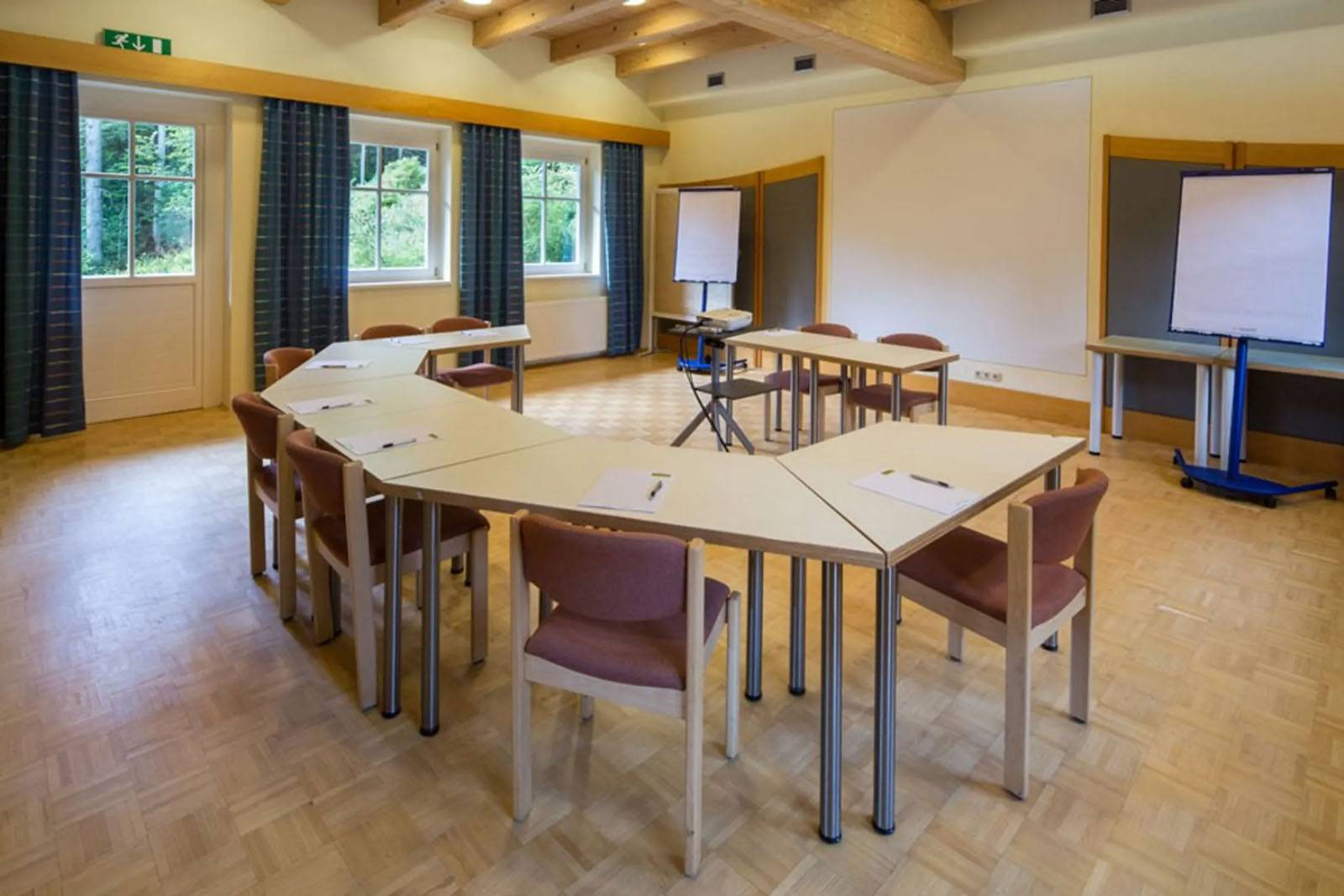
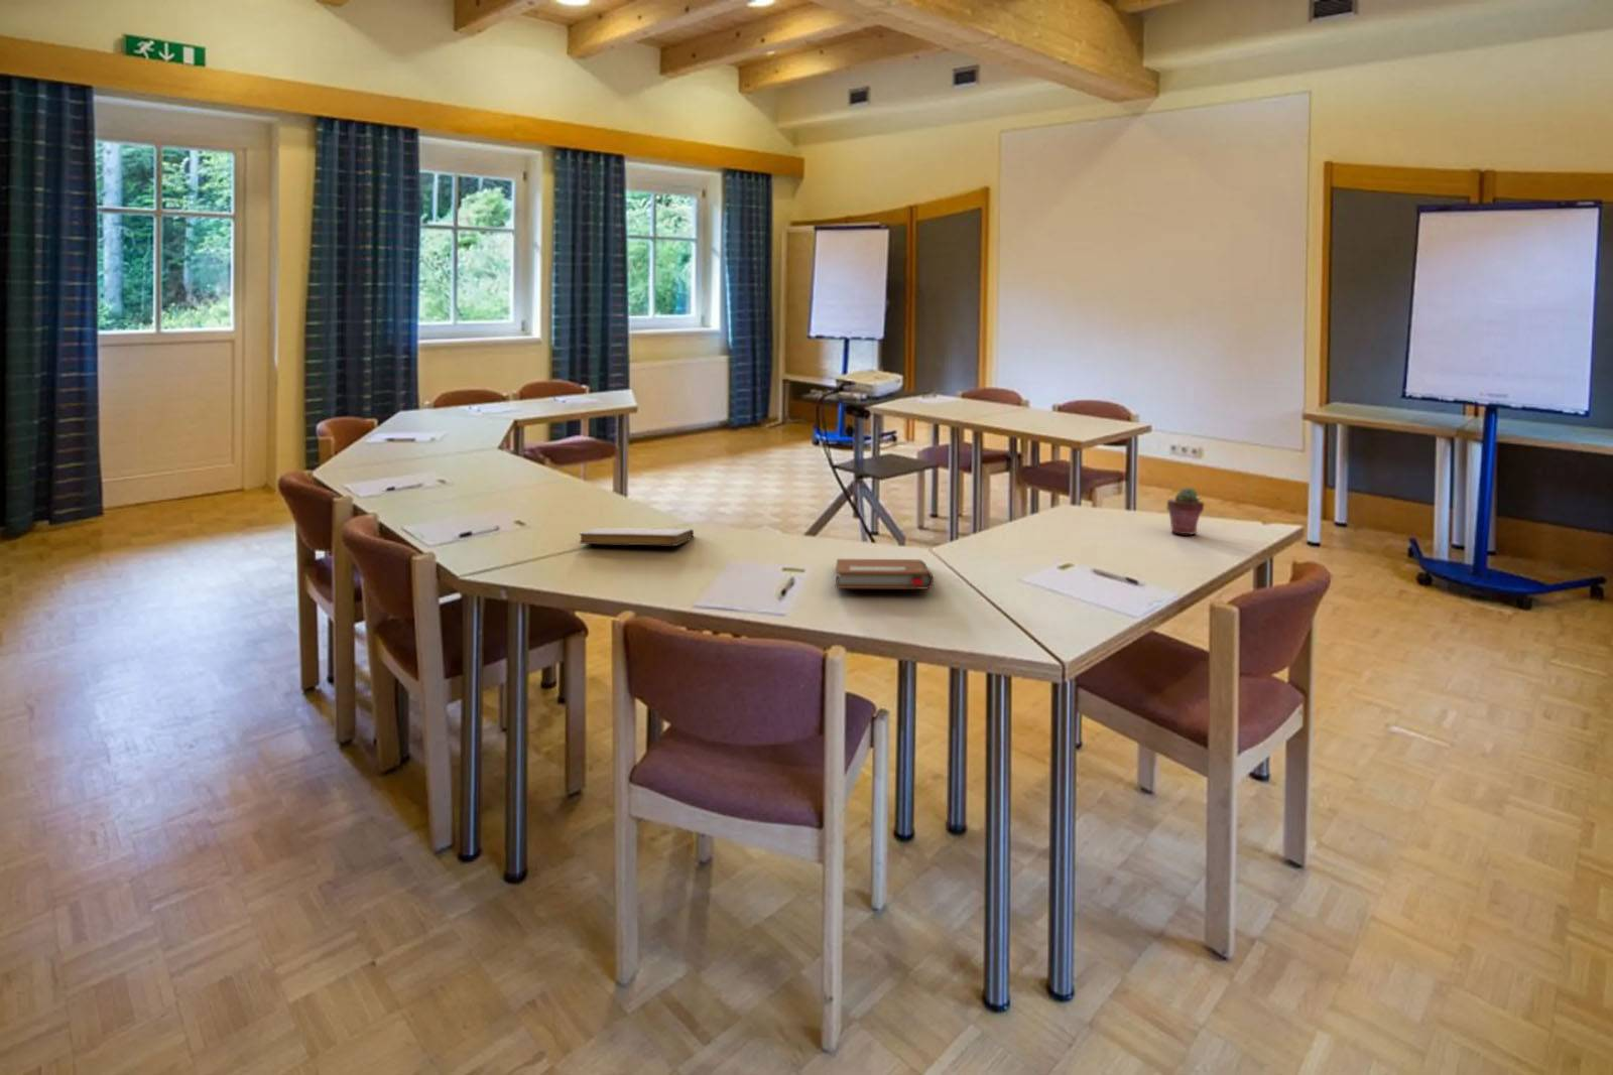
+ potted succulent (1185, 510)
+ notebook (637, 536)
+ notebook (882, 573)
